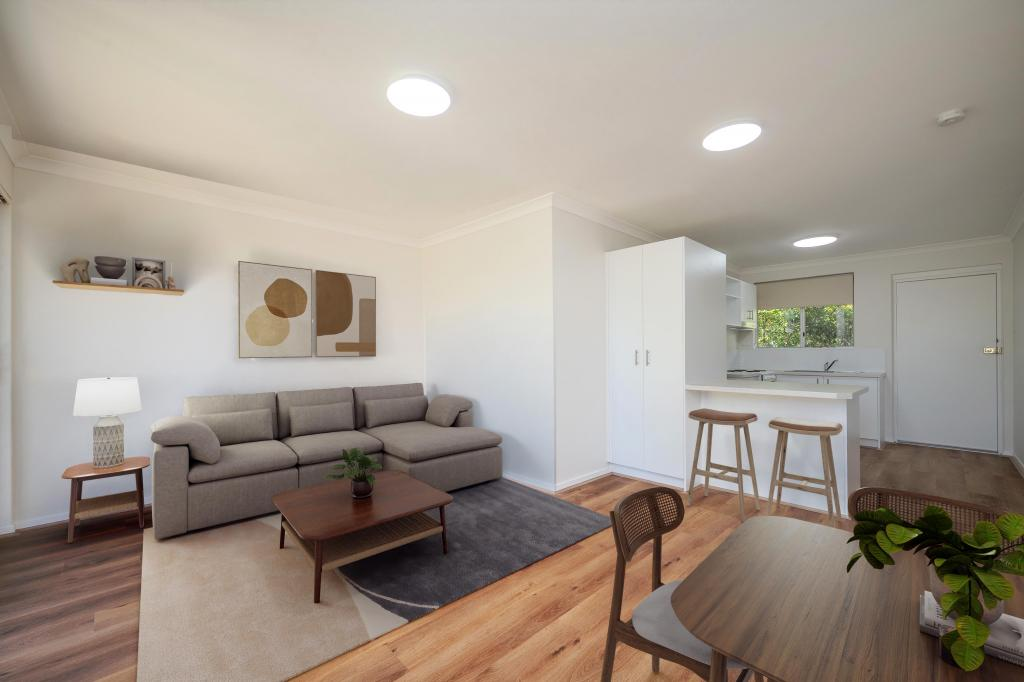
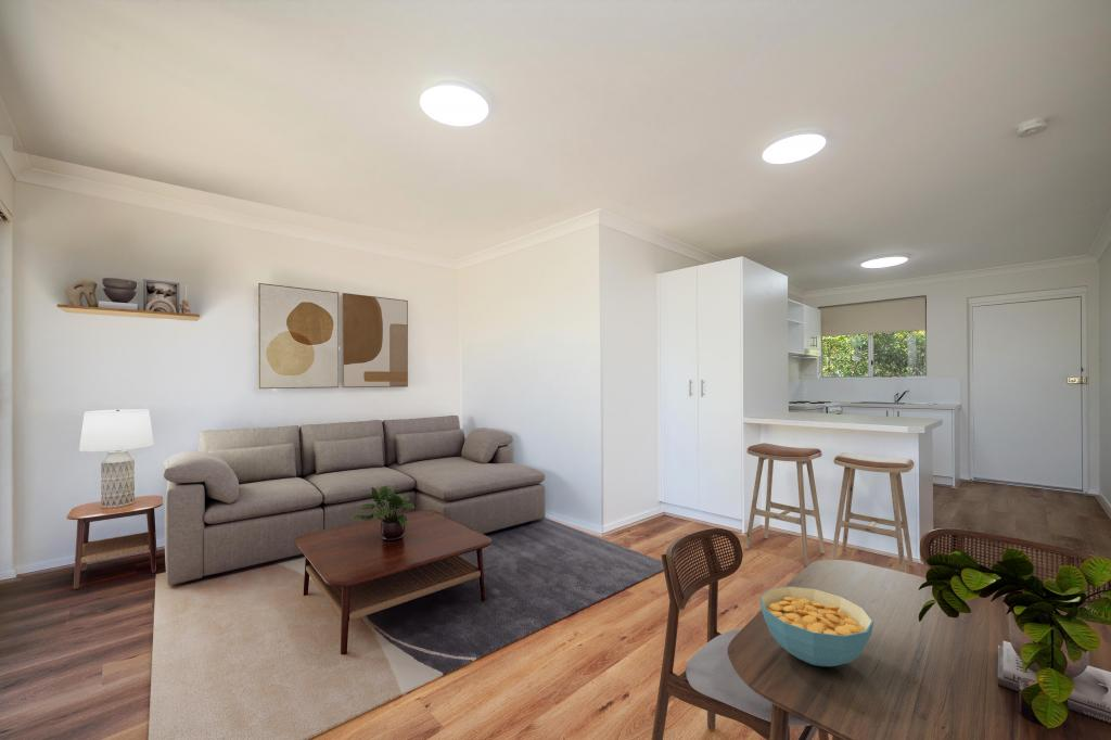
+ cereal bowl (814, 633)
